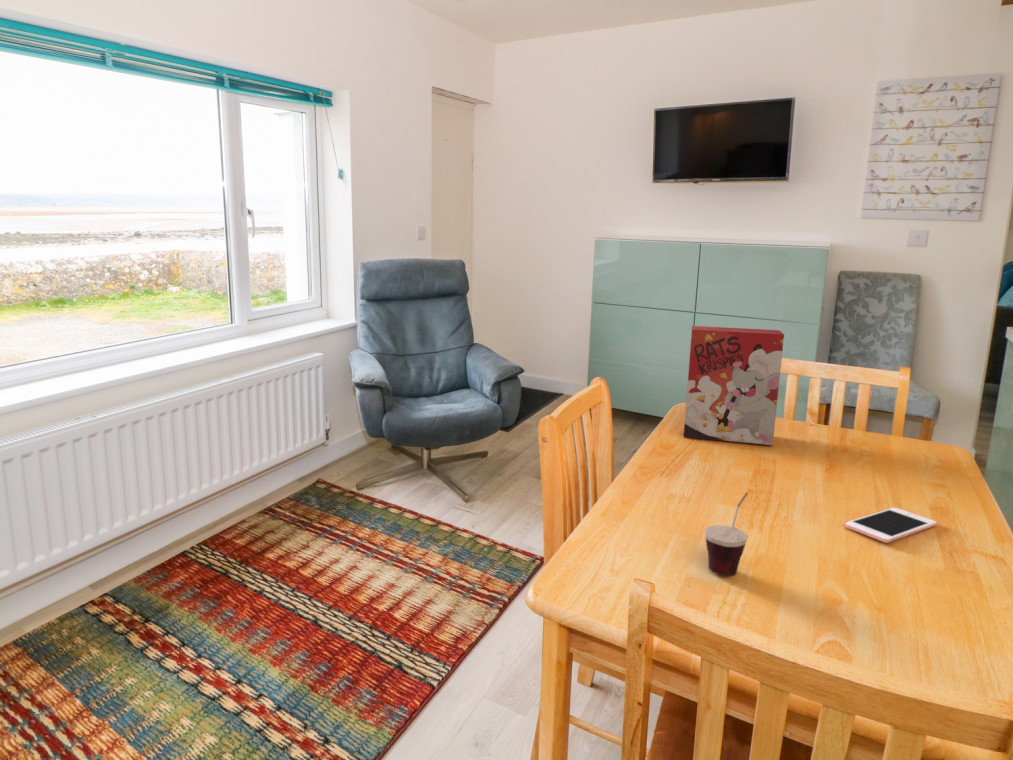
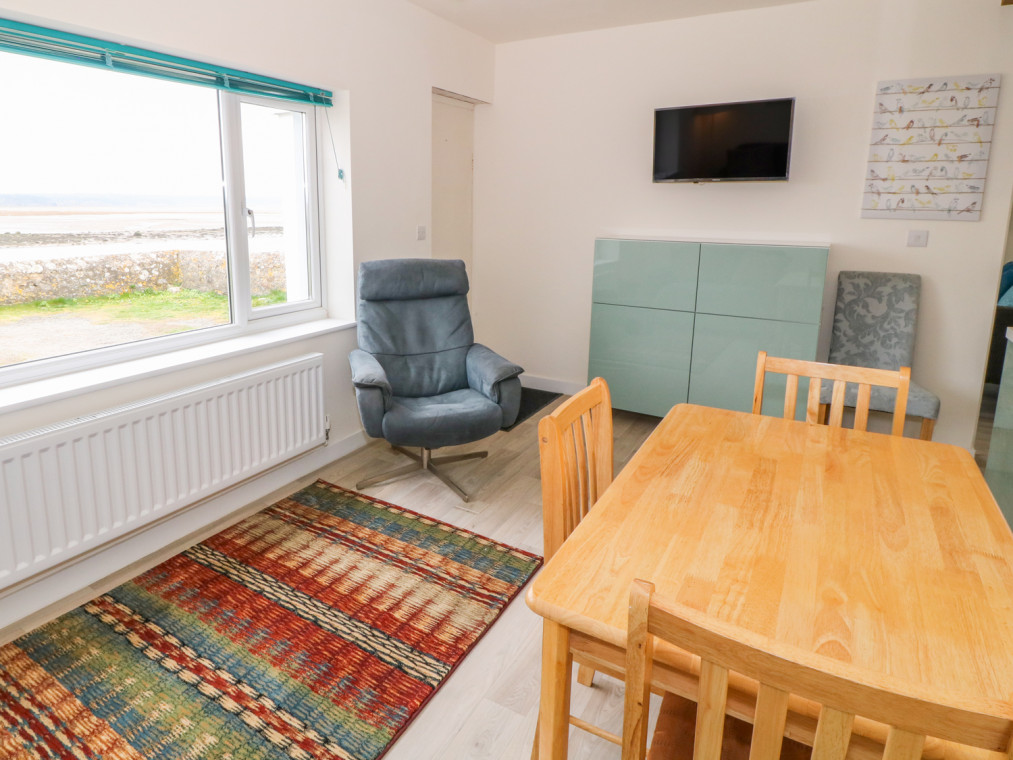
- cell phone (891, 524)
- cereal box (731, 383)
- cup (731, 533)
